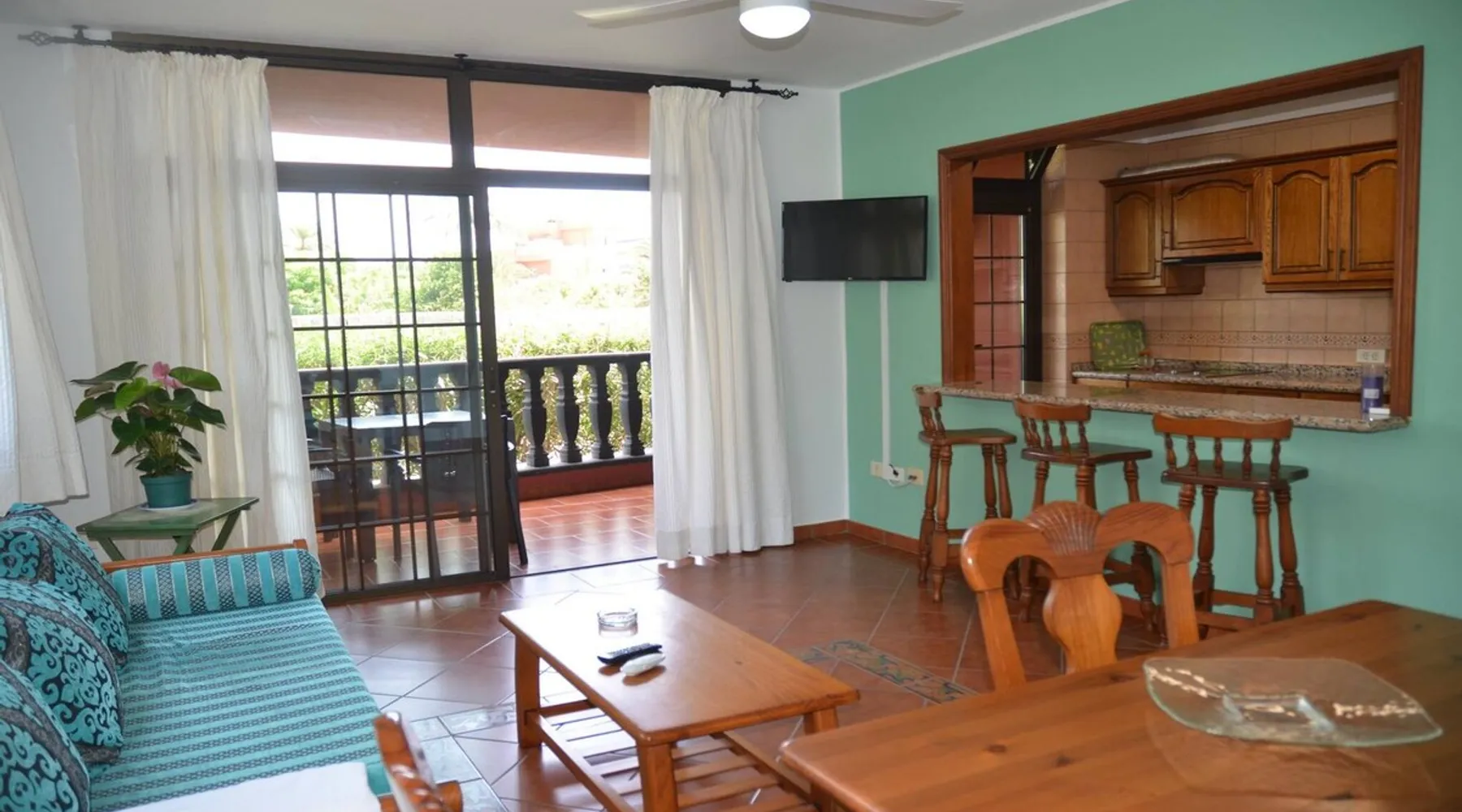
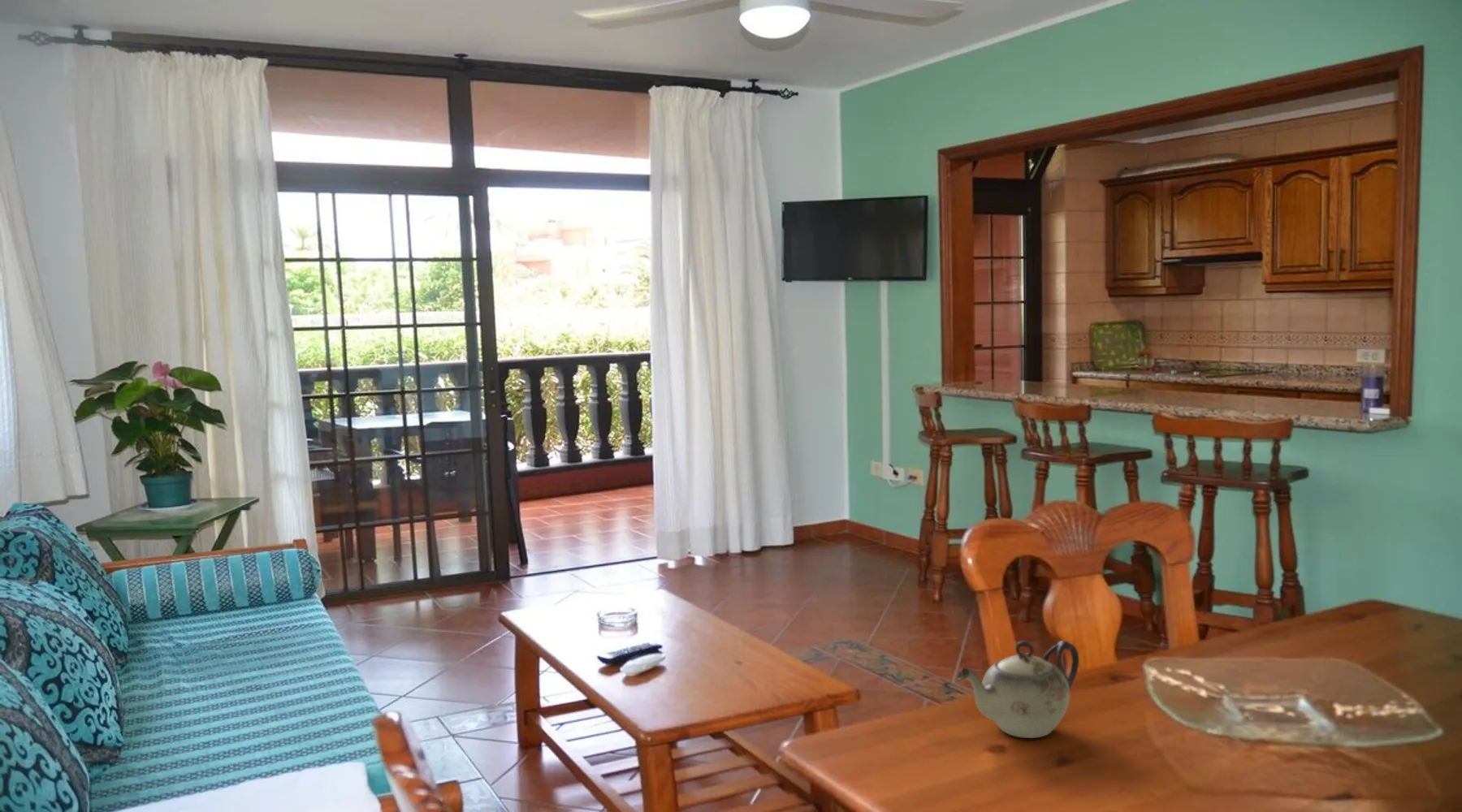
+ teapot (1019, 685)
